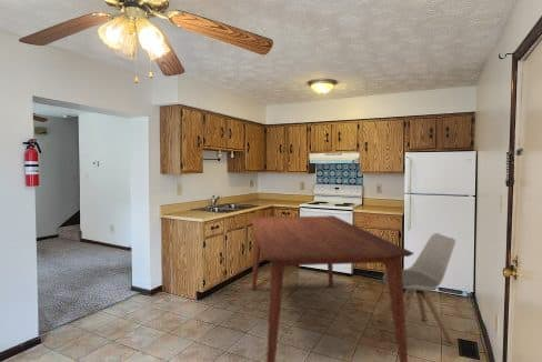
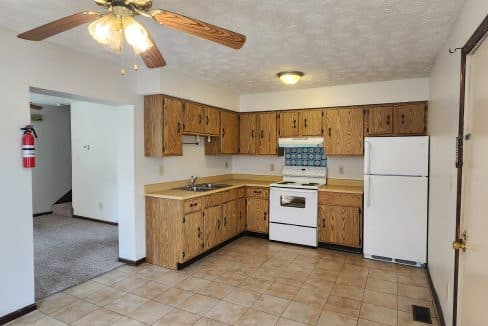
- dining table (309, 264)
- chair (416, 283)
